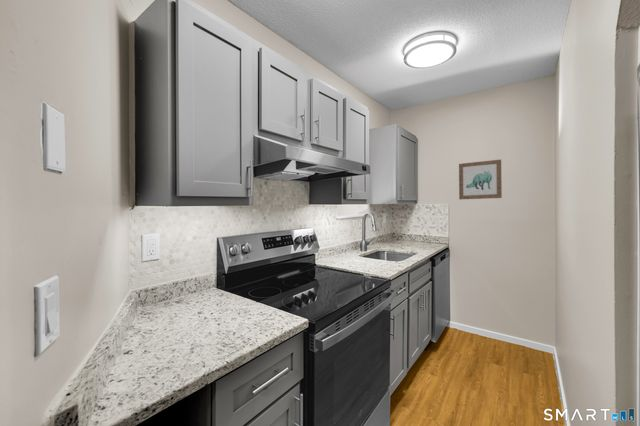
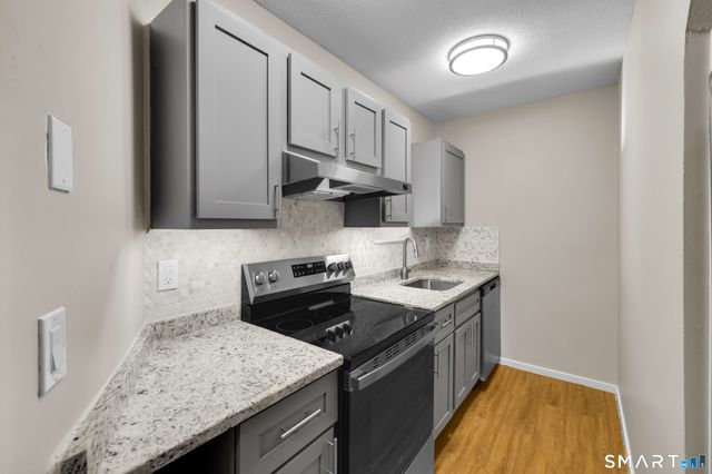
- wall art (479, 180)
